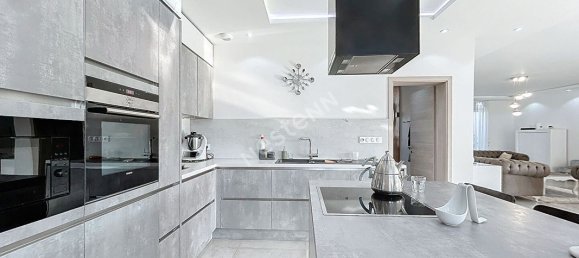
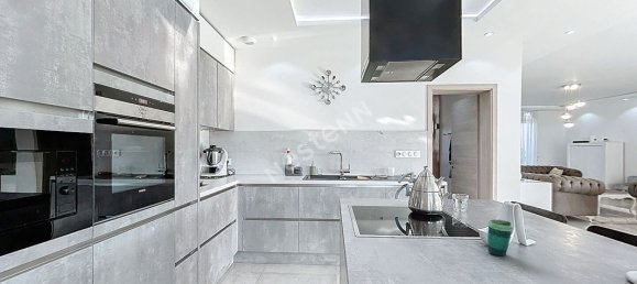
+ cup (499, 238)
